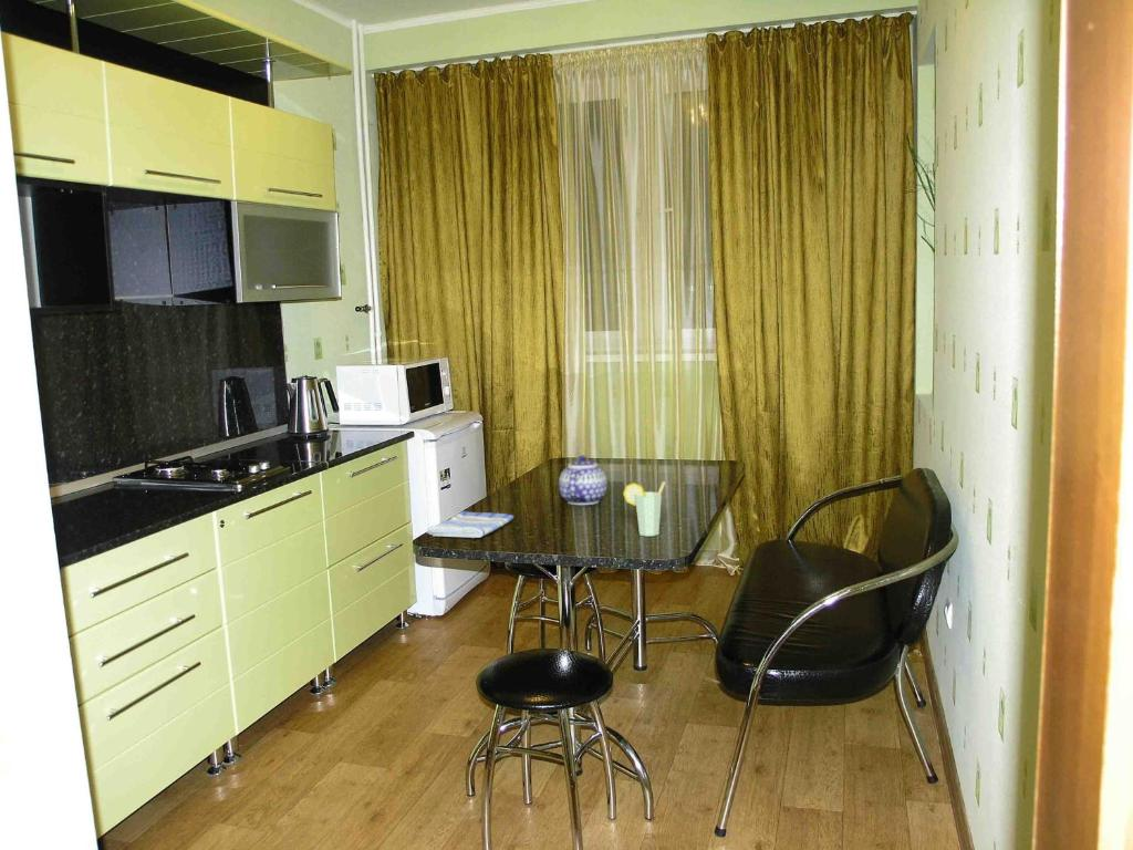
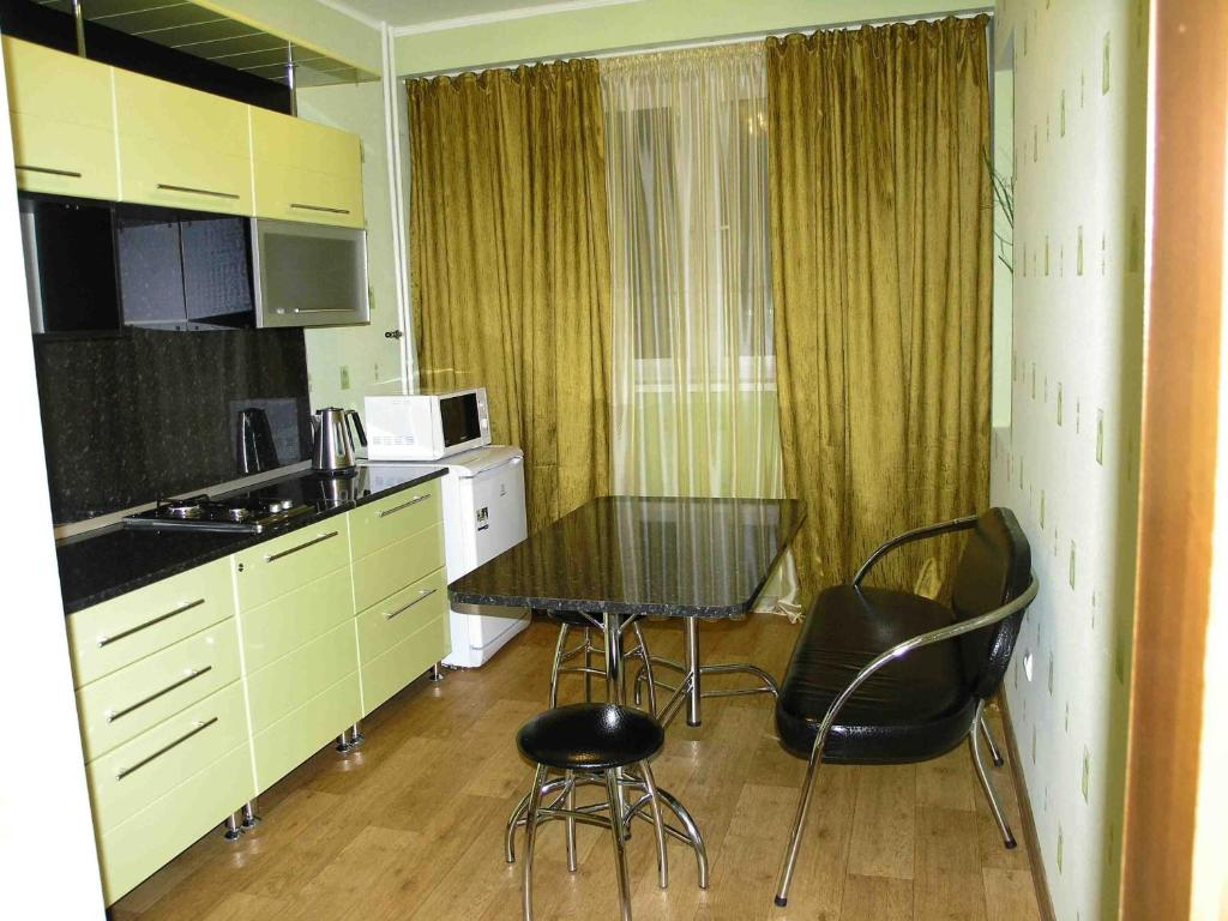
- cup (644, 507)
- teapot (582, 478)
- dish towel (471, 524)
